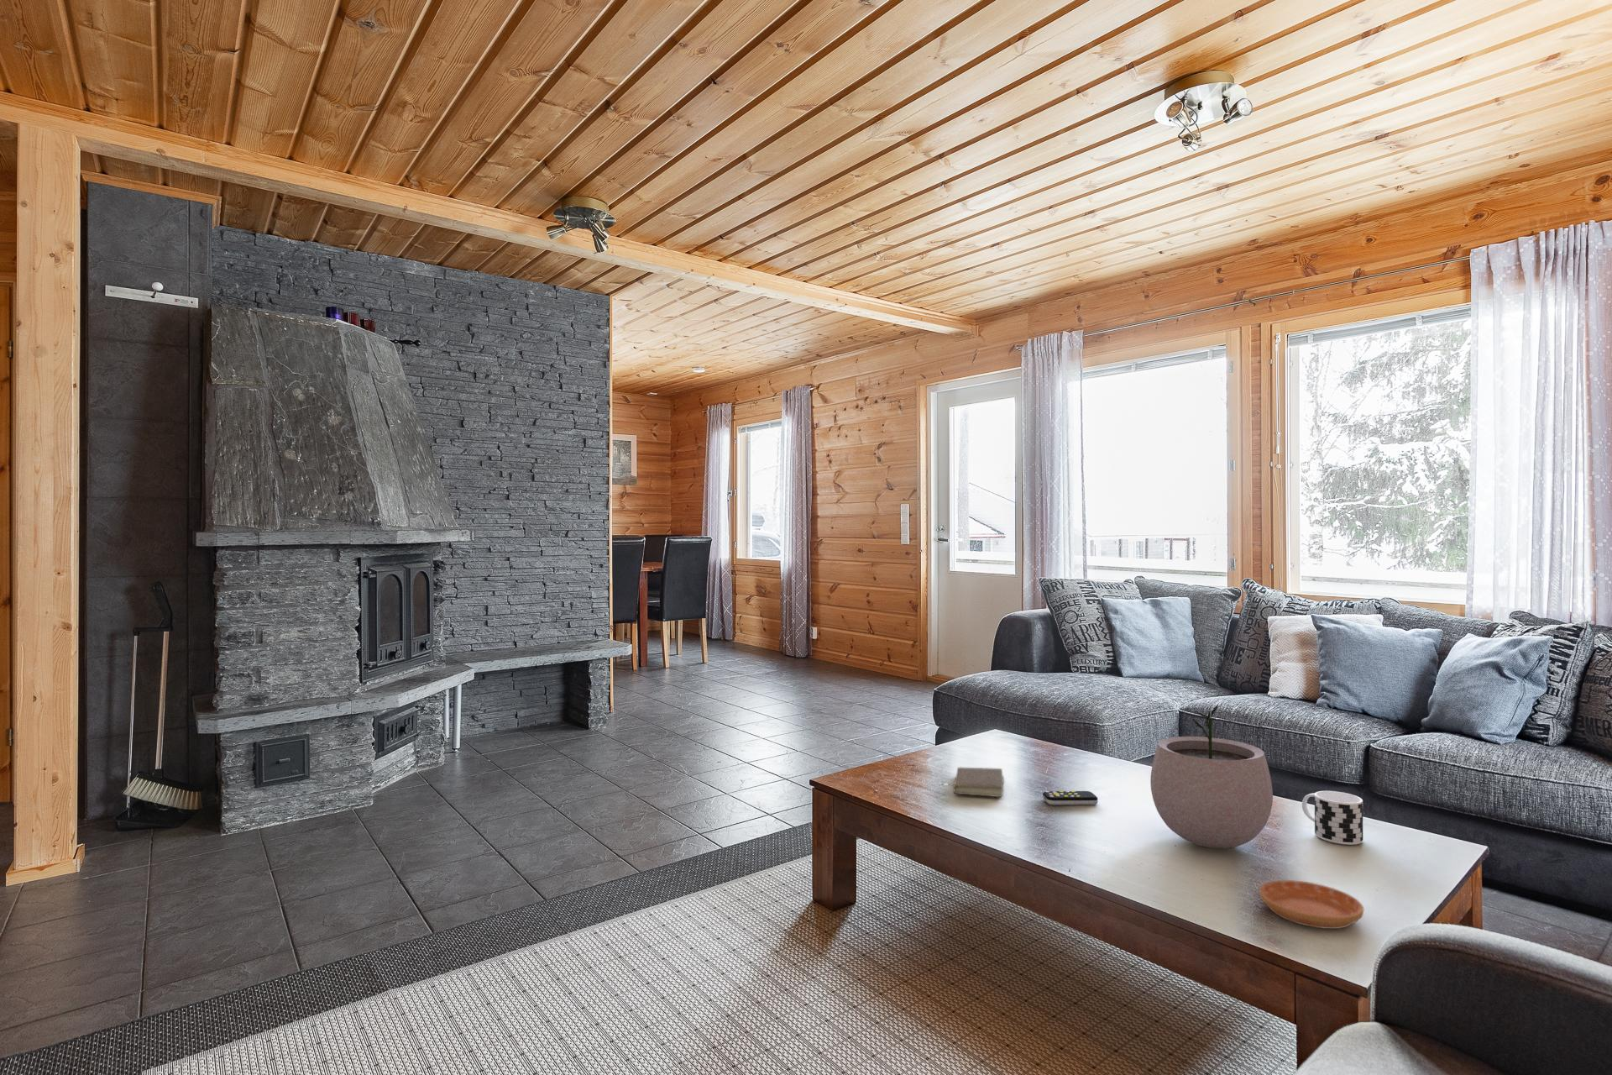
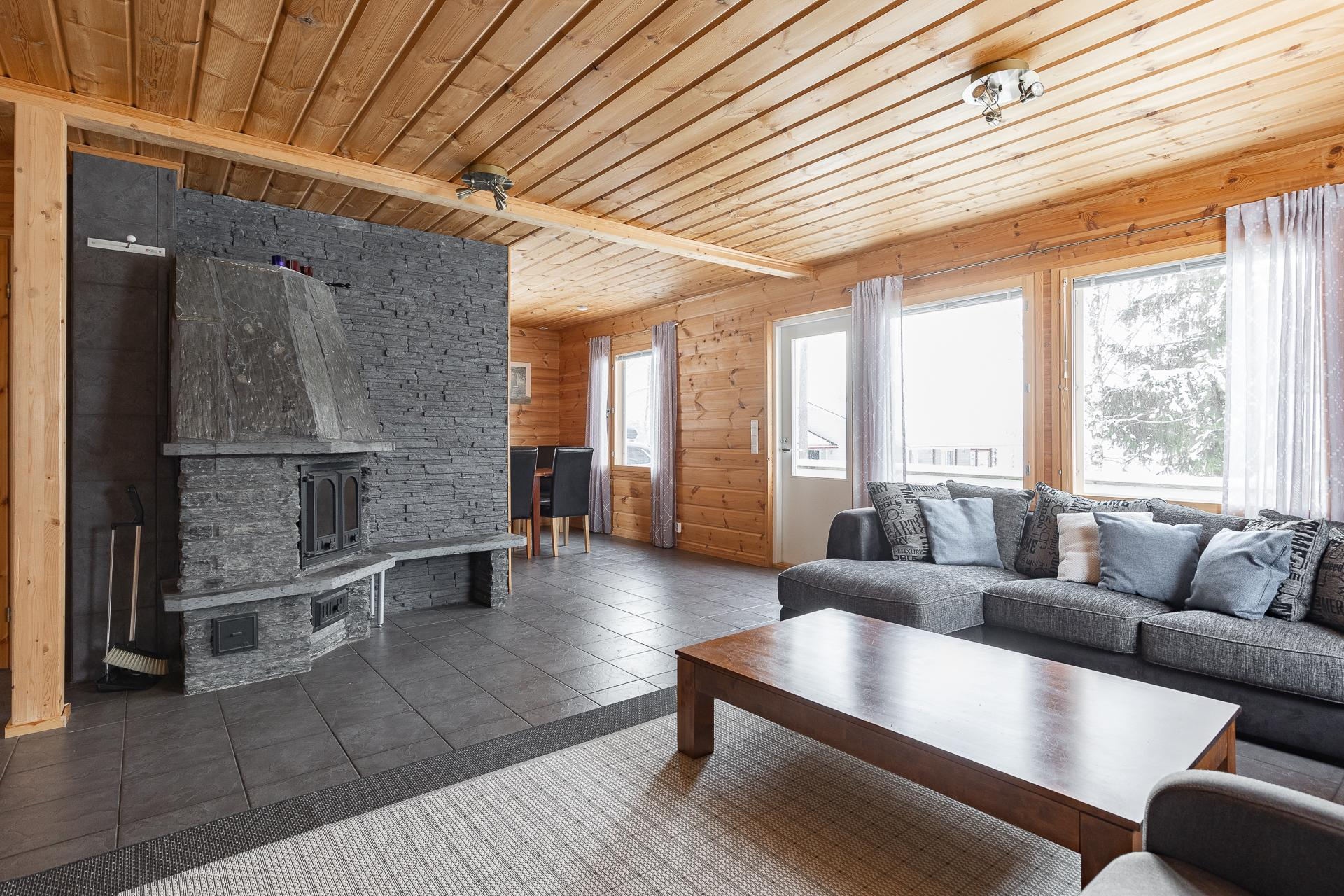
- remote control (1070, 797)
- saucer (1310, 906)
- plant pot (1210, 774)
- book (972, 780)
- cup (1331, 815)
